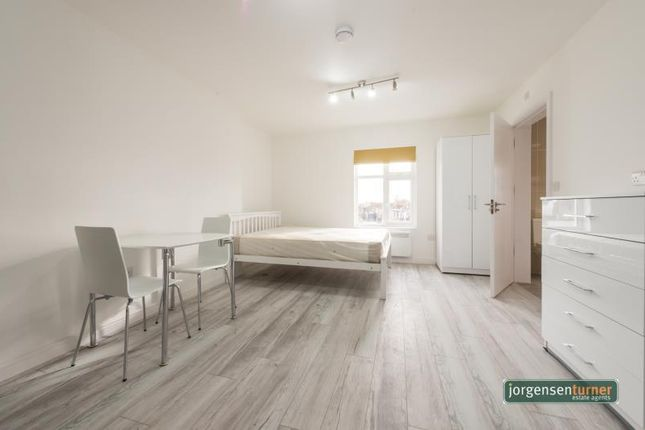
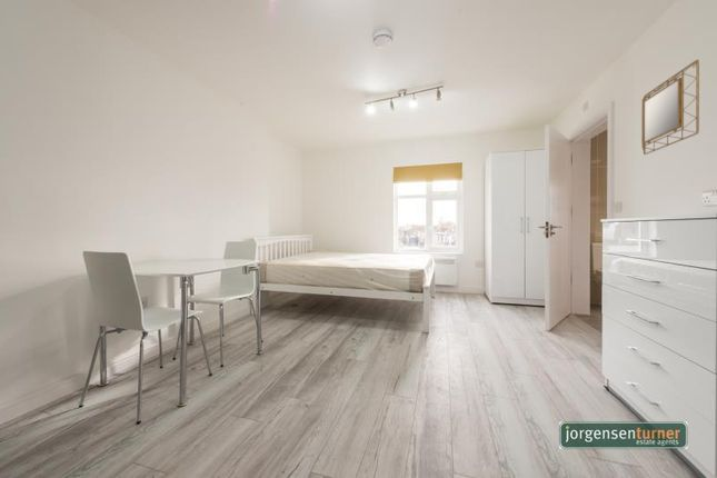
+ home mirror (664, 112)
